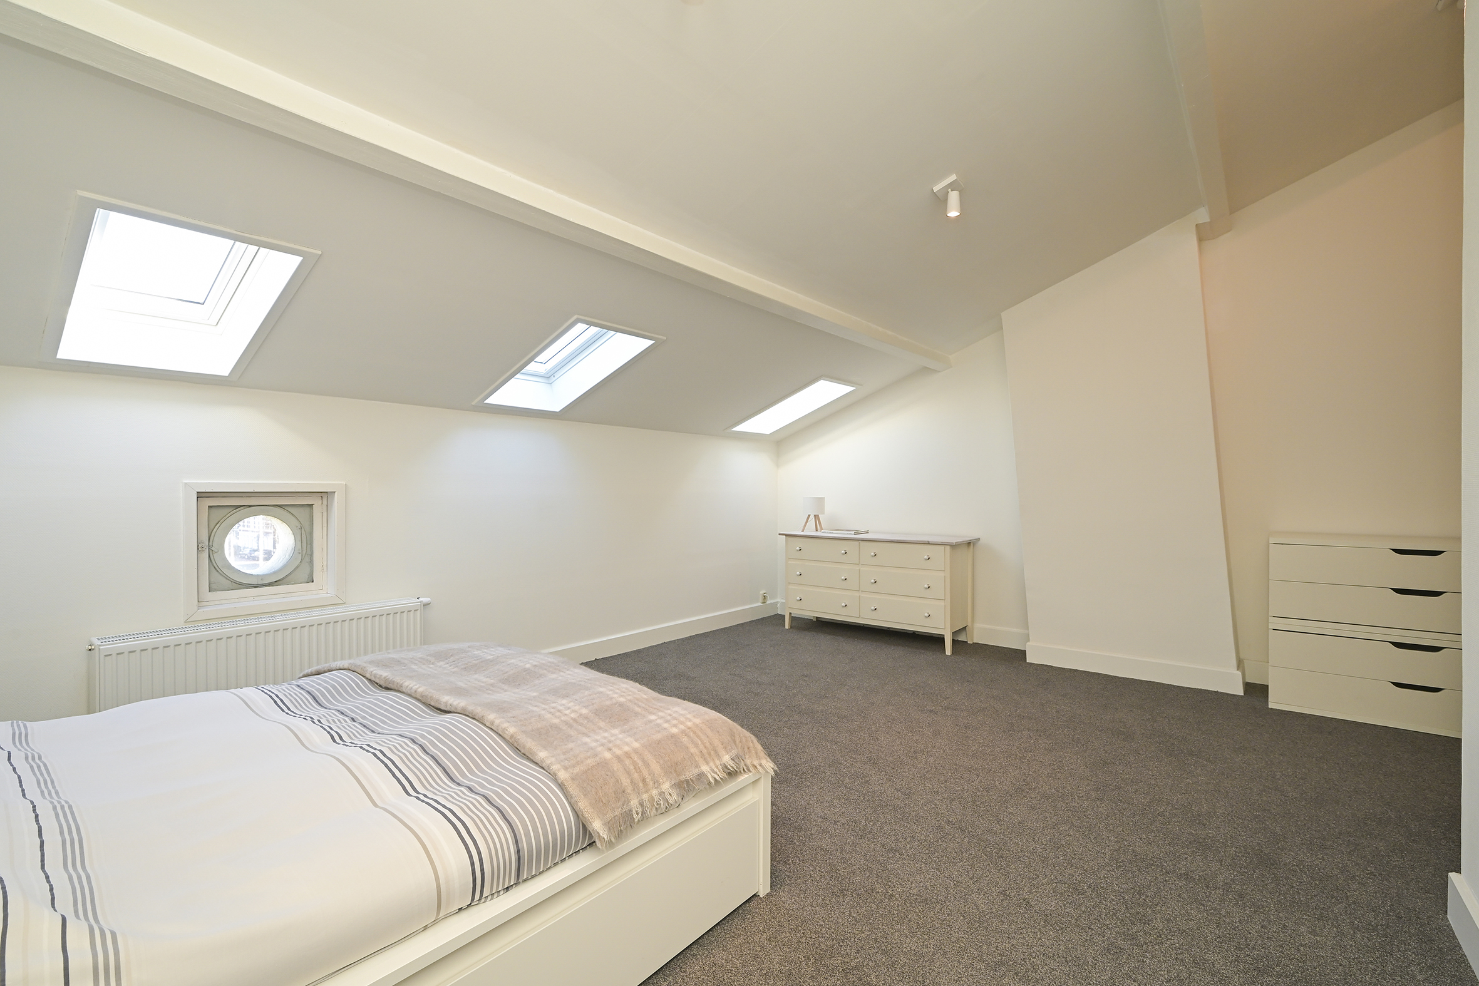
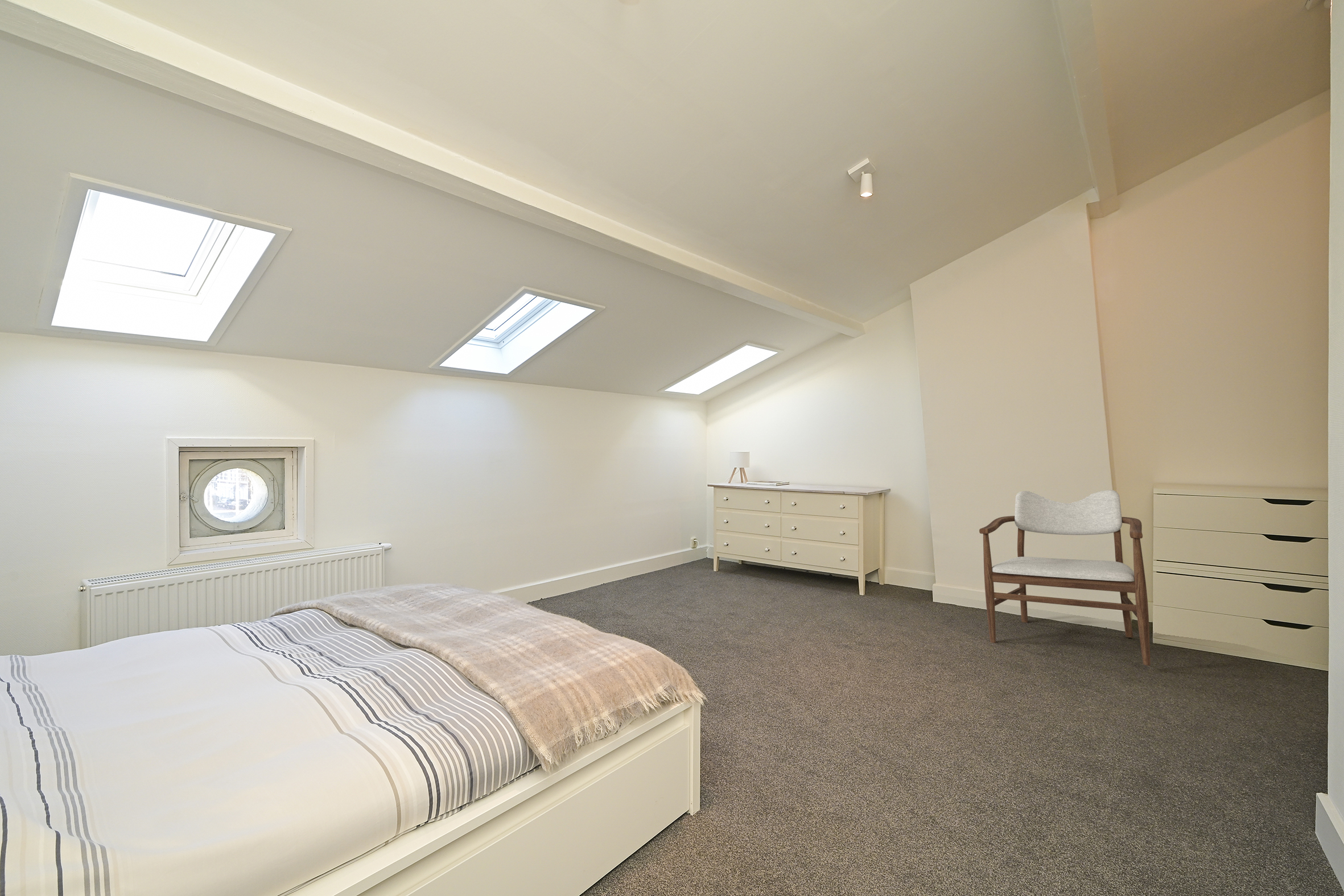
+ armchair (1065, 565)
